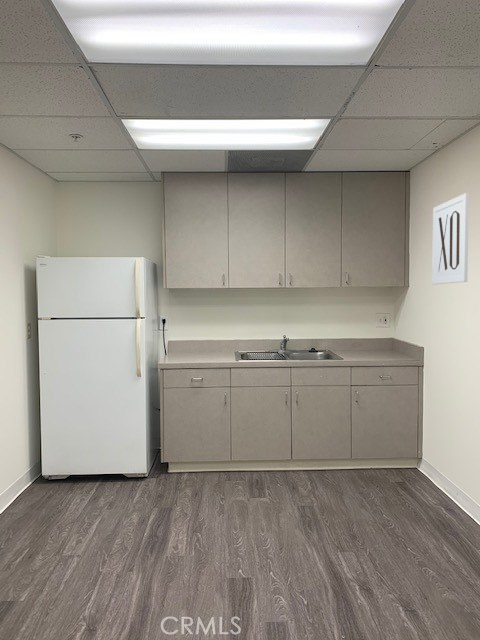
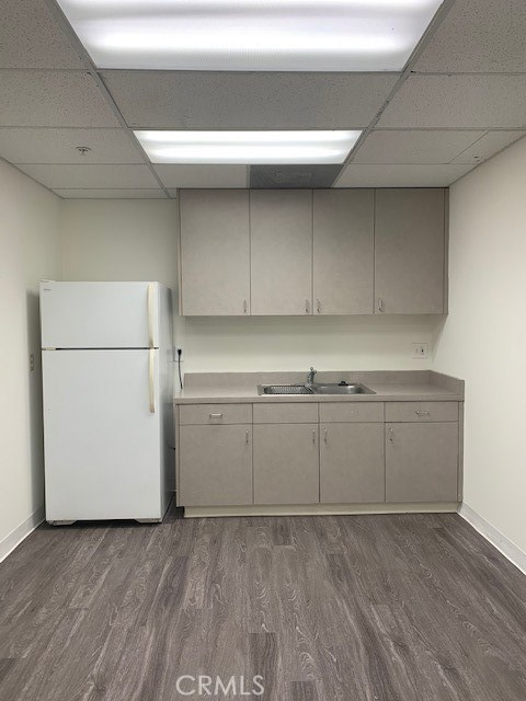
- wall art (449, 242)
